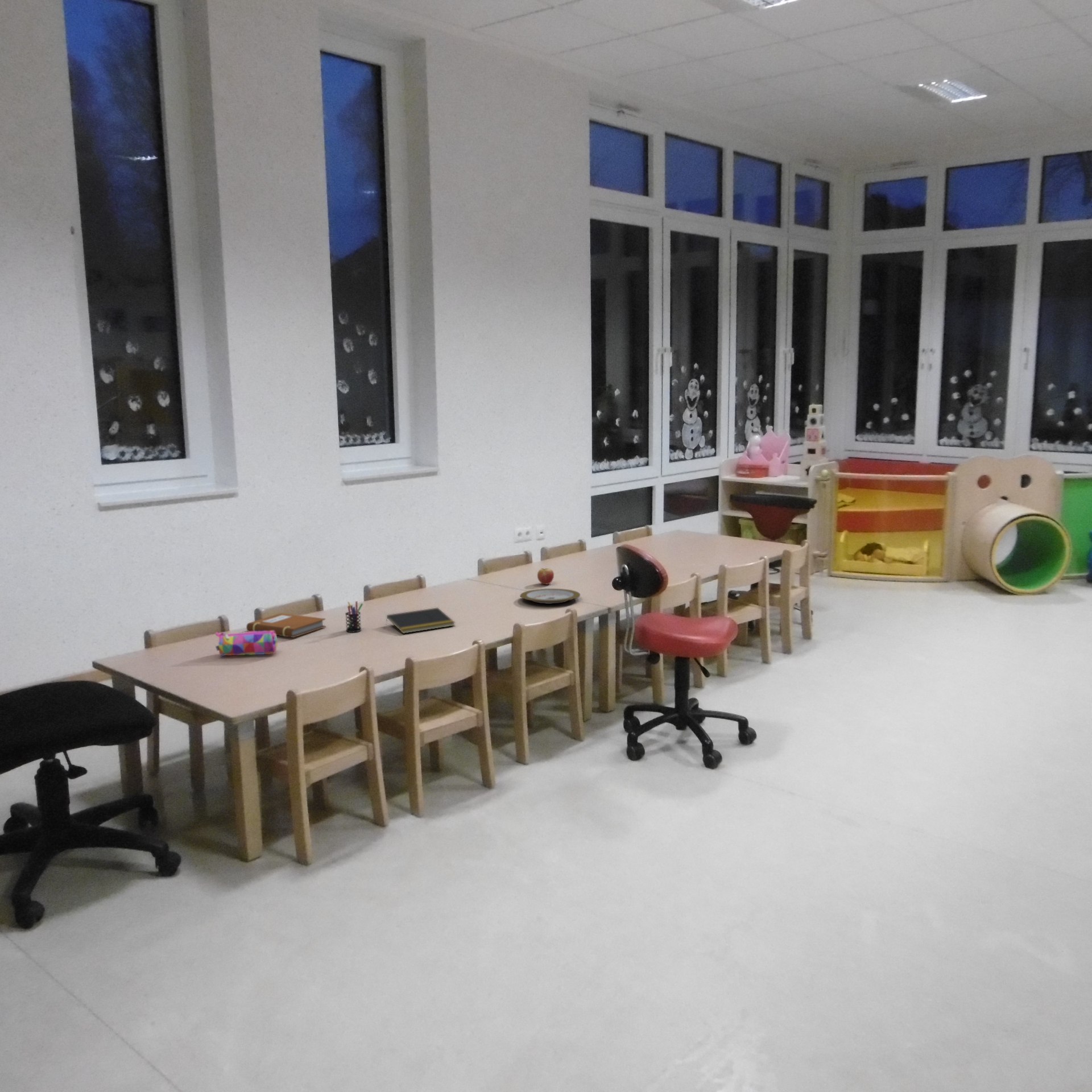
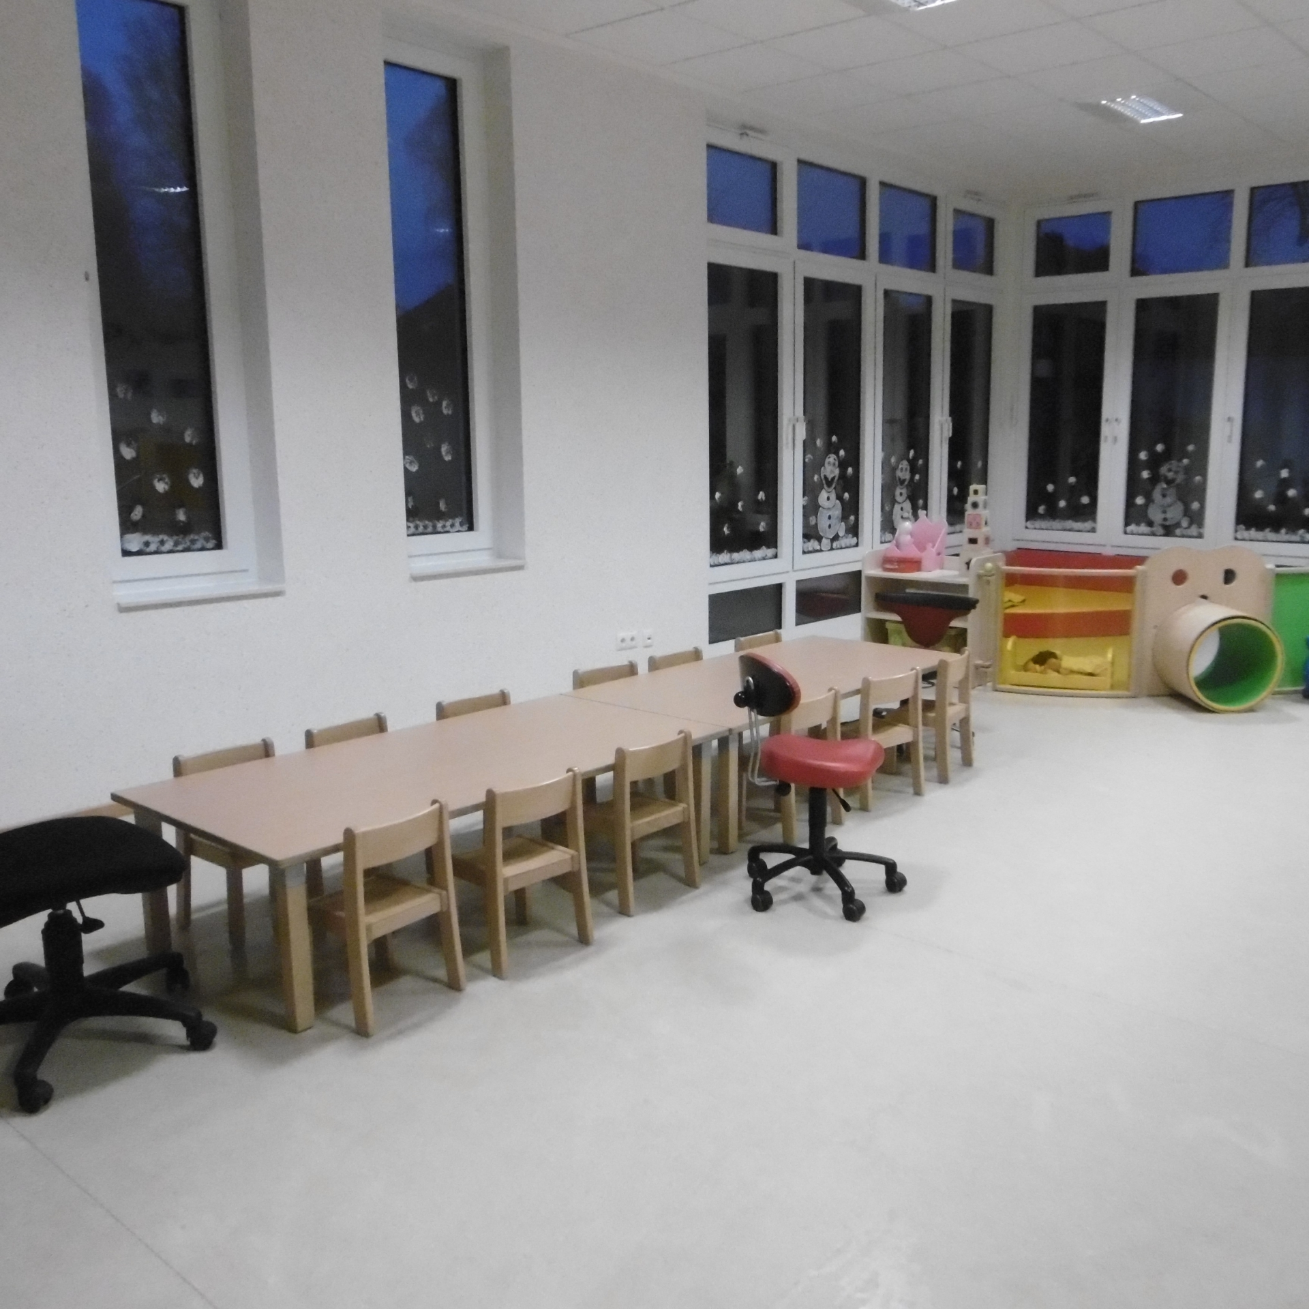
- fruit (545, 576)
- notebook (284, 625)
- pen holder (355, 615)
- plate (550, 597)
- pencil case (247, 643)
- notepad (421, 620)
